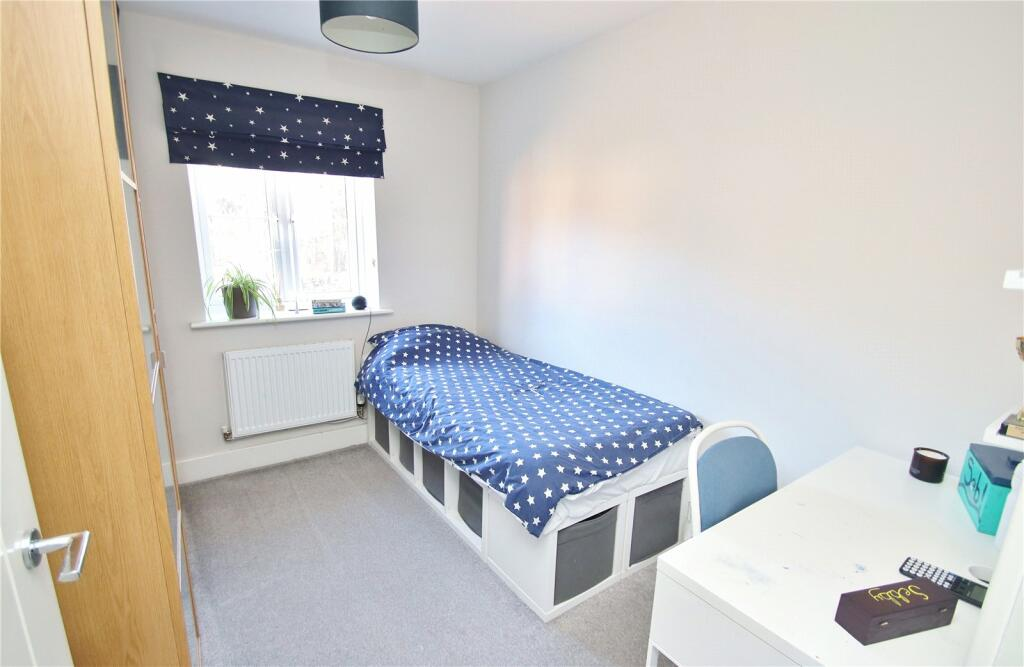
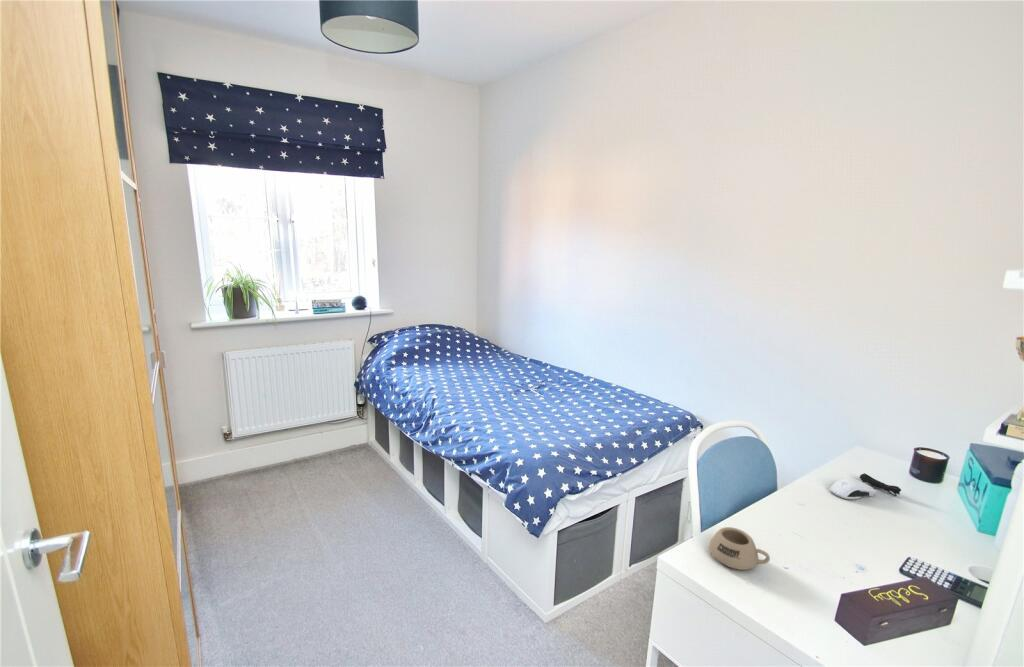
+ mug (739, 549)
+ computer mouse (861, 485)
